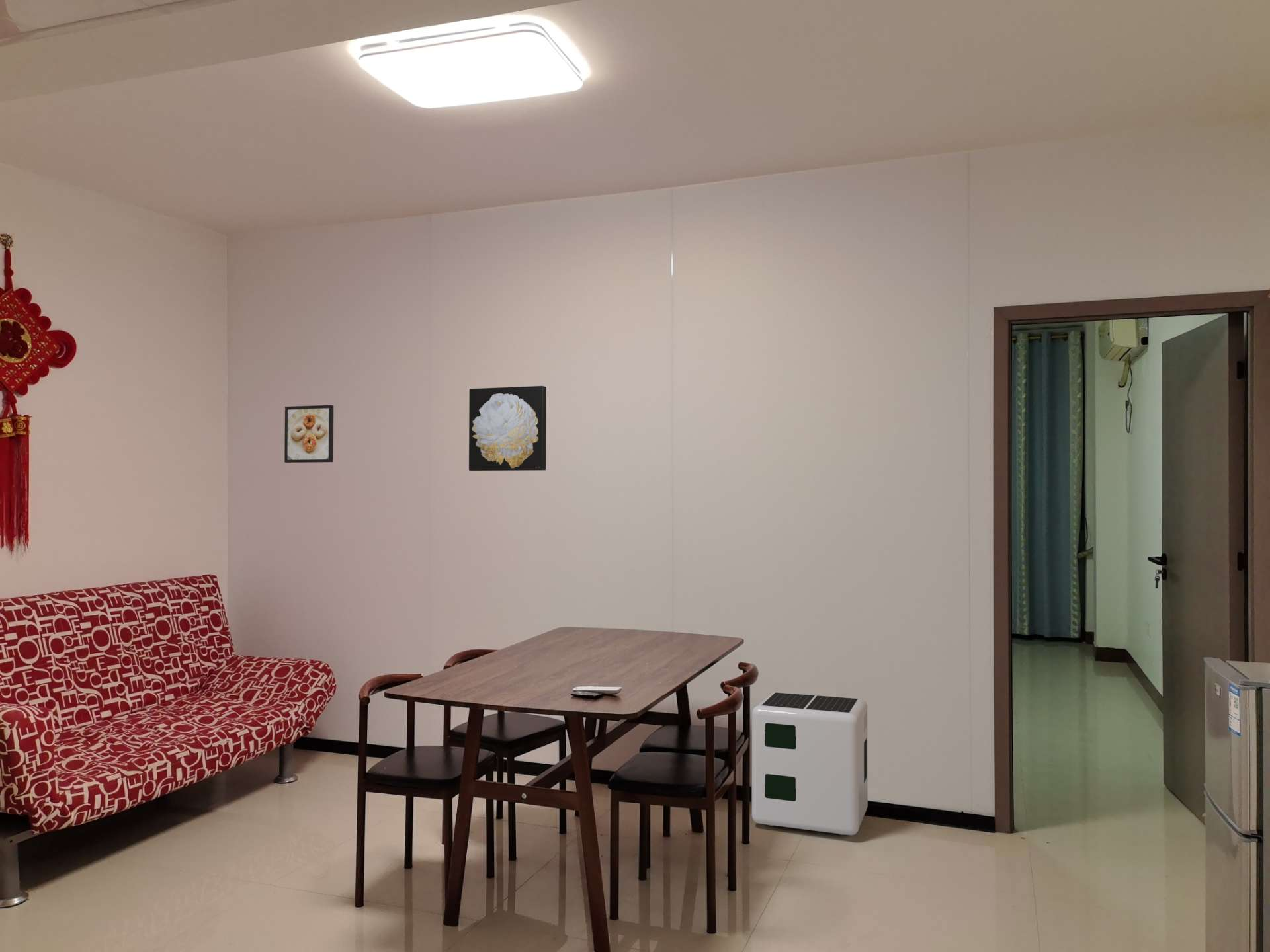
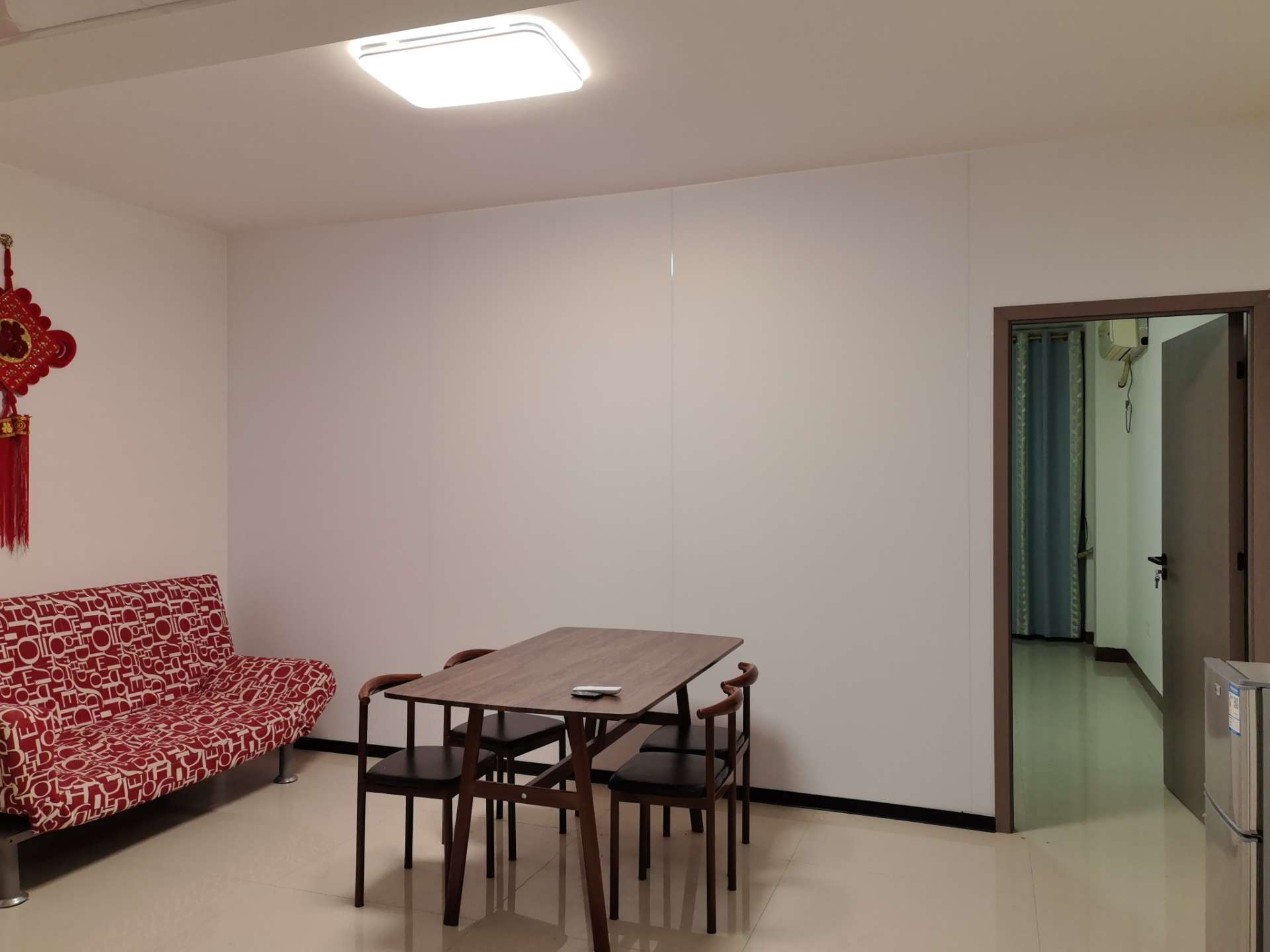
- air purifier (810, 761)
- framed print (309, 434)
- wall art (507, 429)
